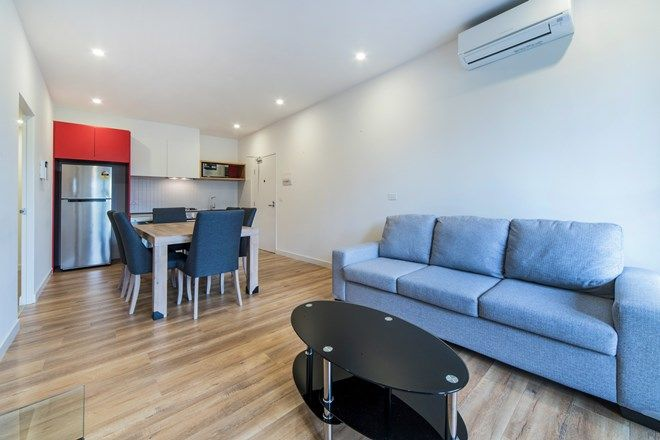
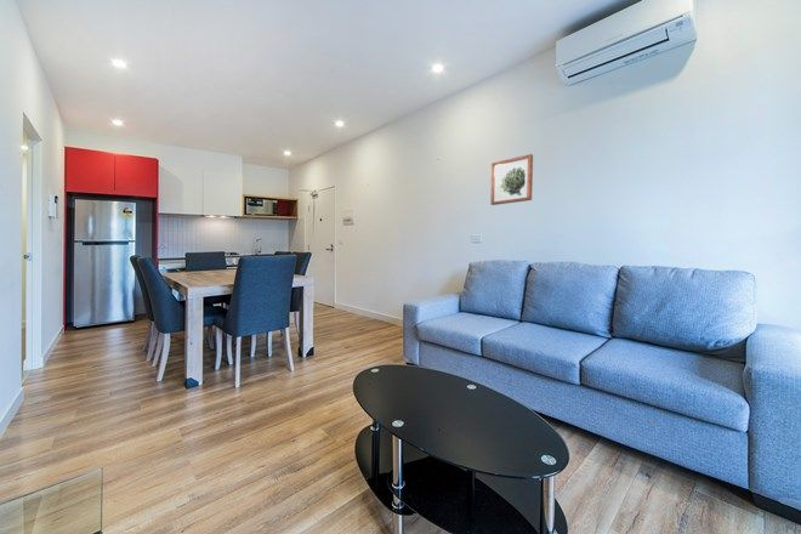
+ wall art (511, 181)
